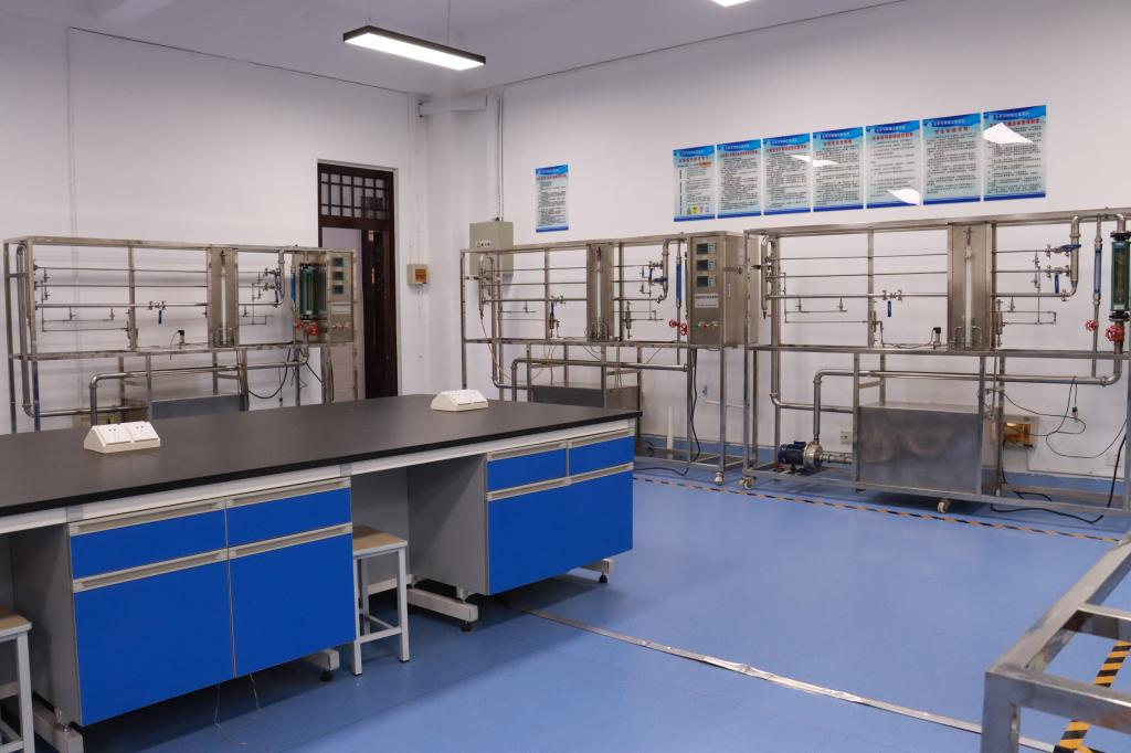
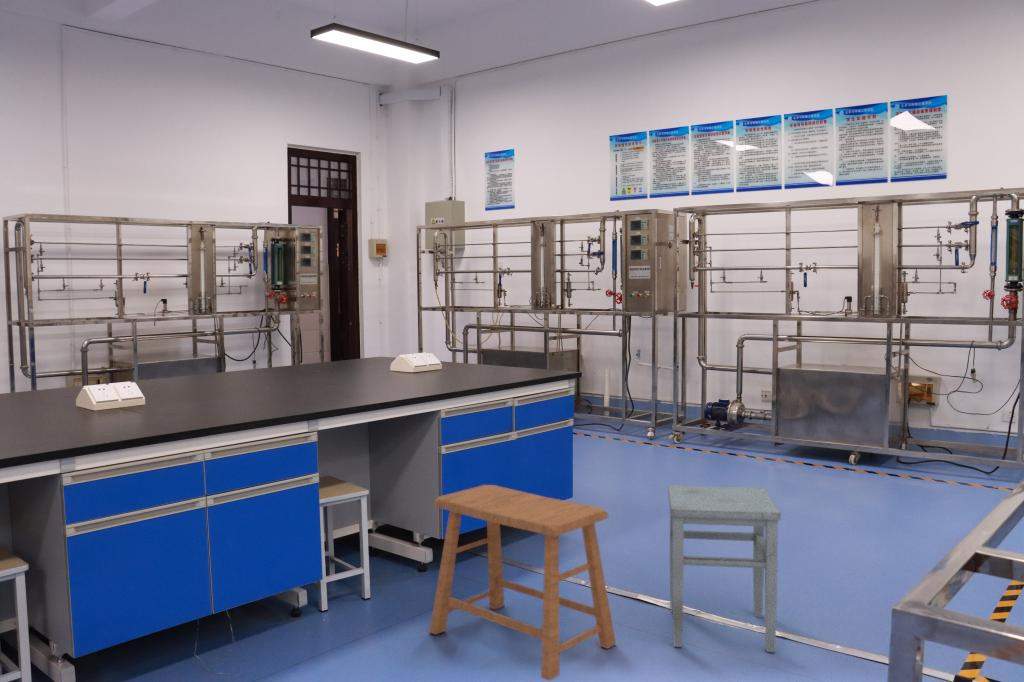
+ stool (516, 583)
+ stool (720, 564)
